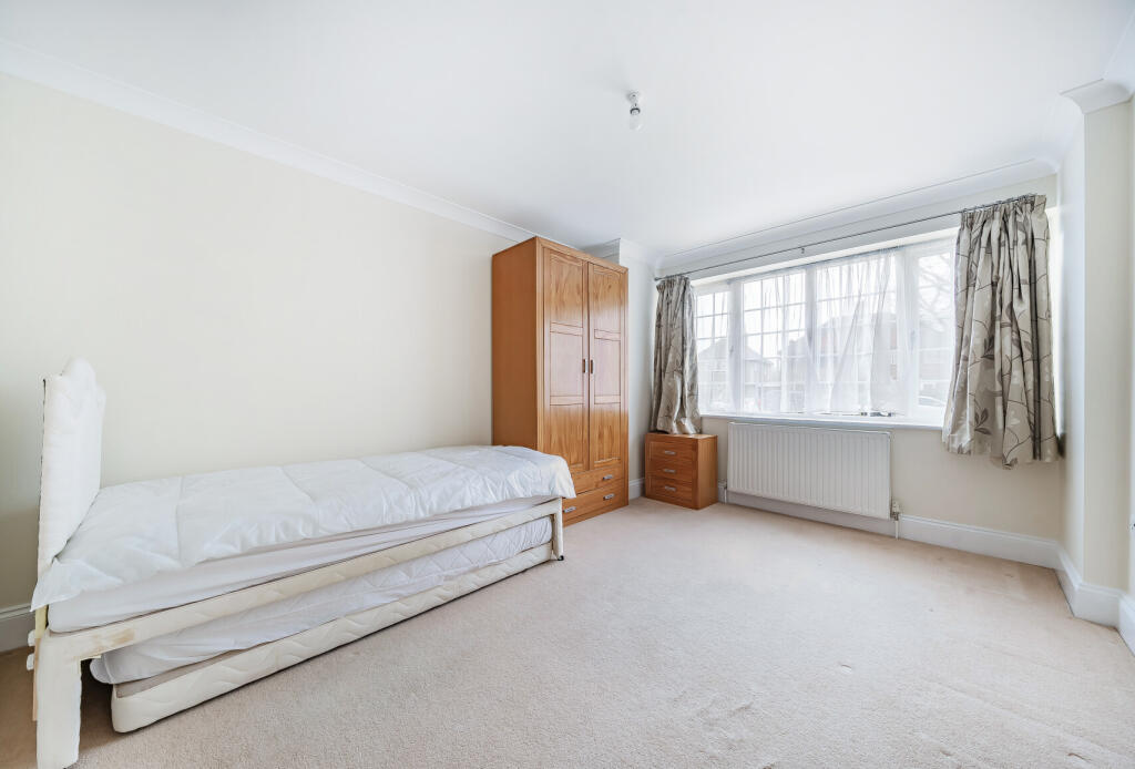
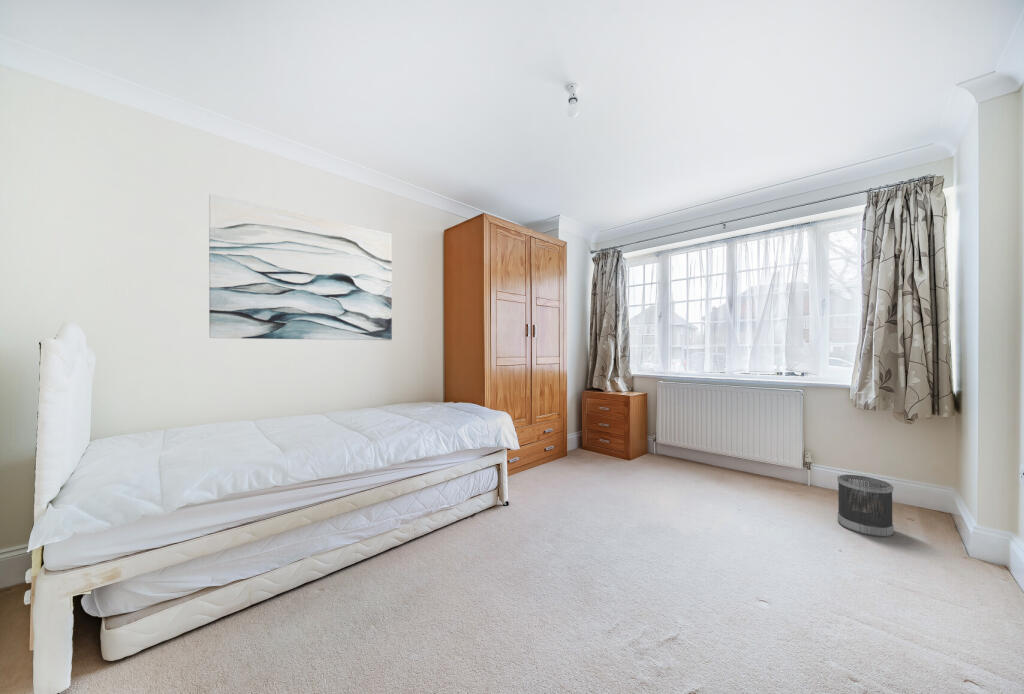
+ wastebasket (864, 504)
+ wall art (313, 278)
